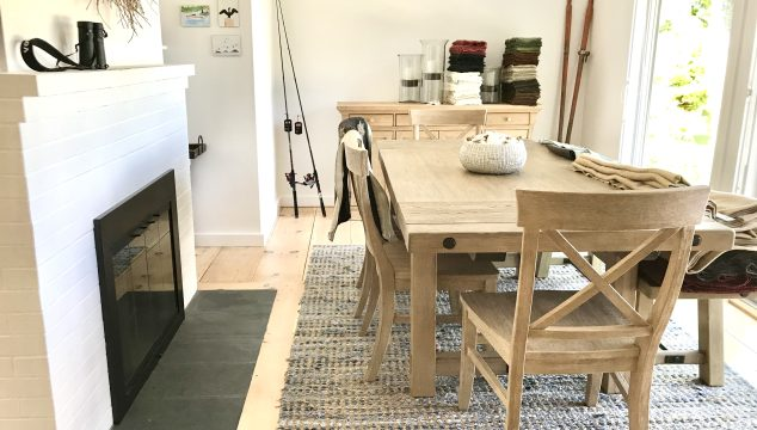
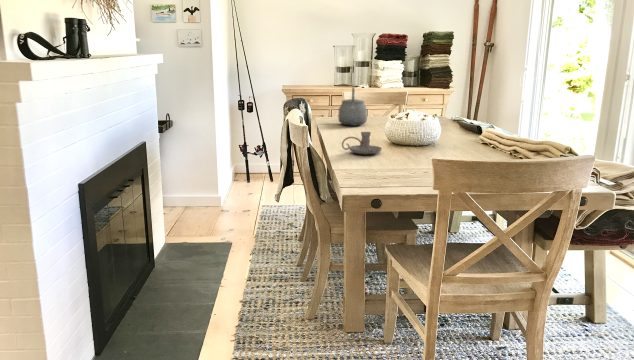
+ candle holder (361, 142)
+ tea kettle (352, 105)
